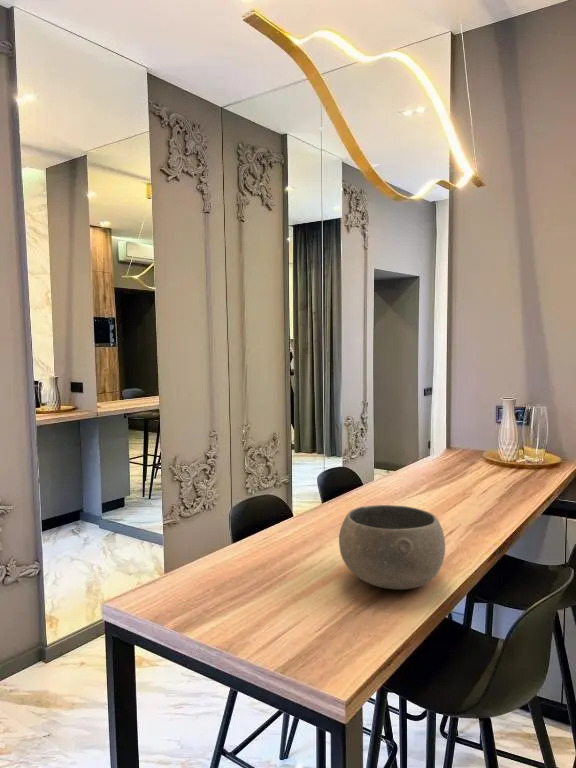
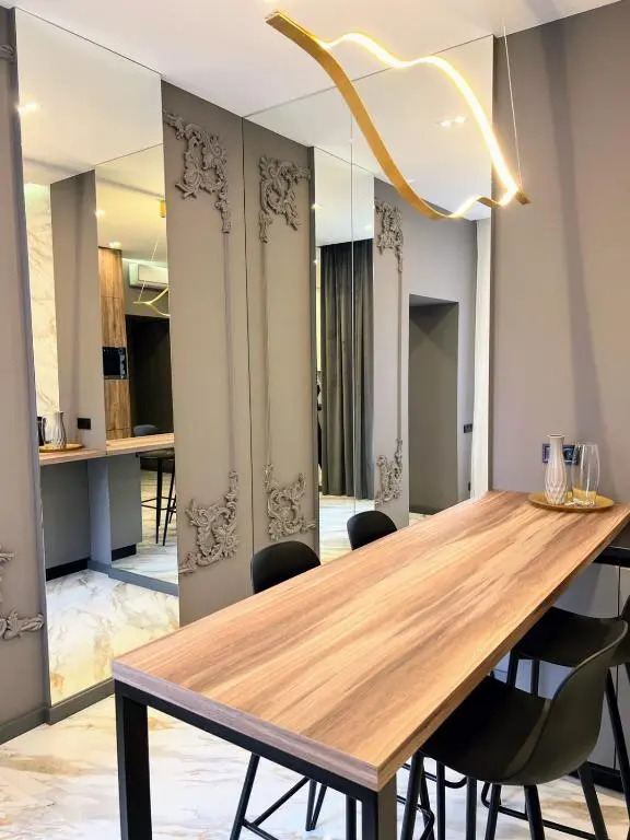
- bowl (391, 548)
